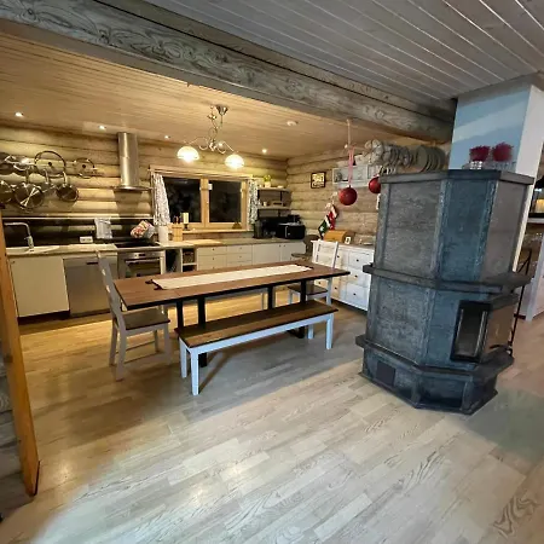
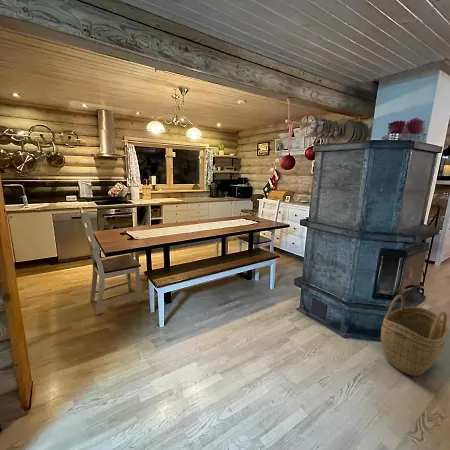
+ woven basket (412, 333)
